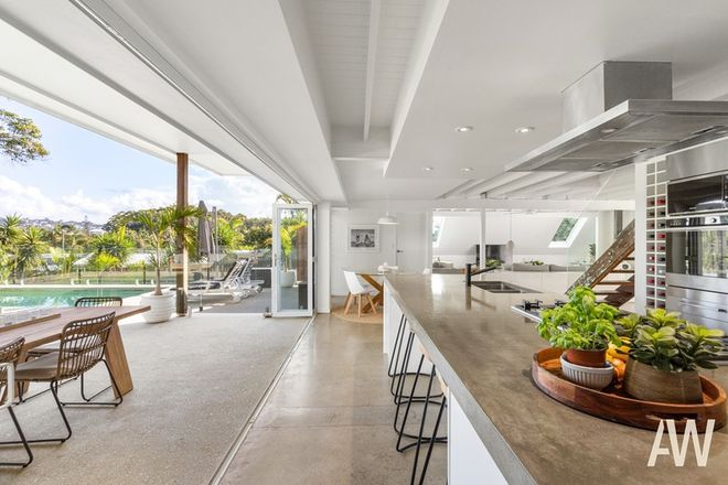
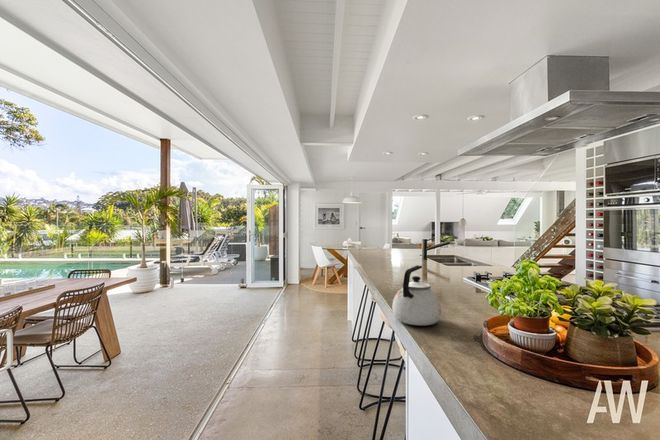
+ kettle (416, 293)
